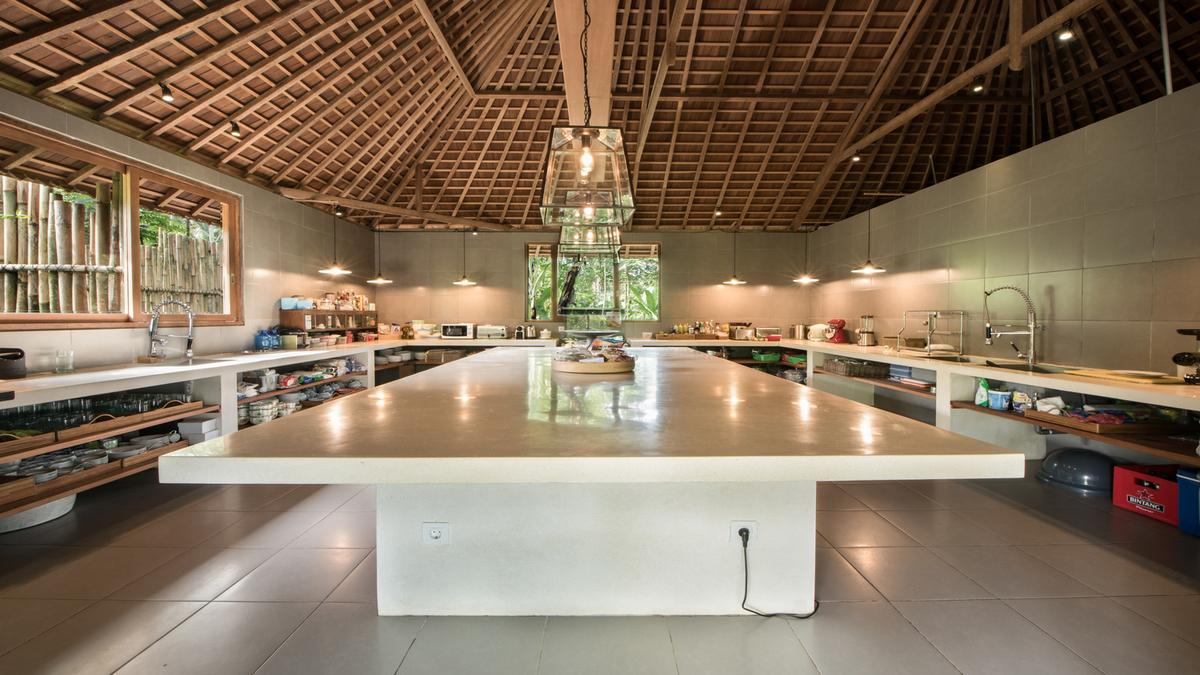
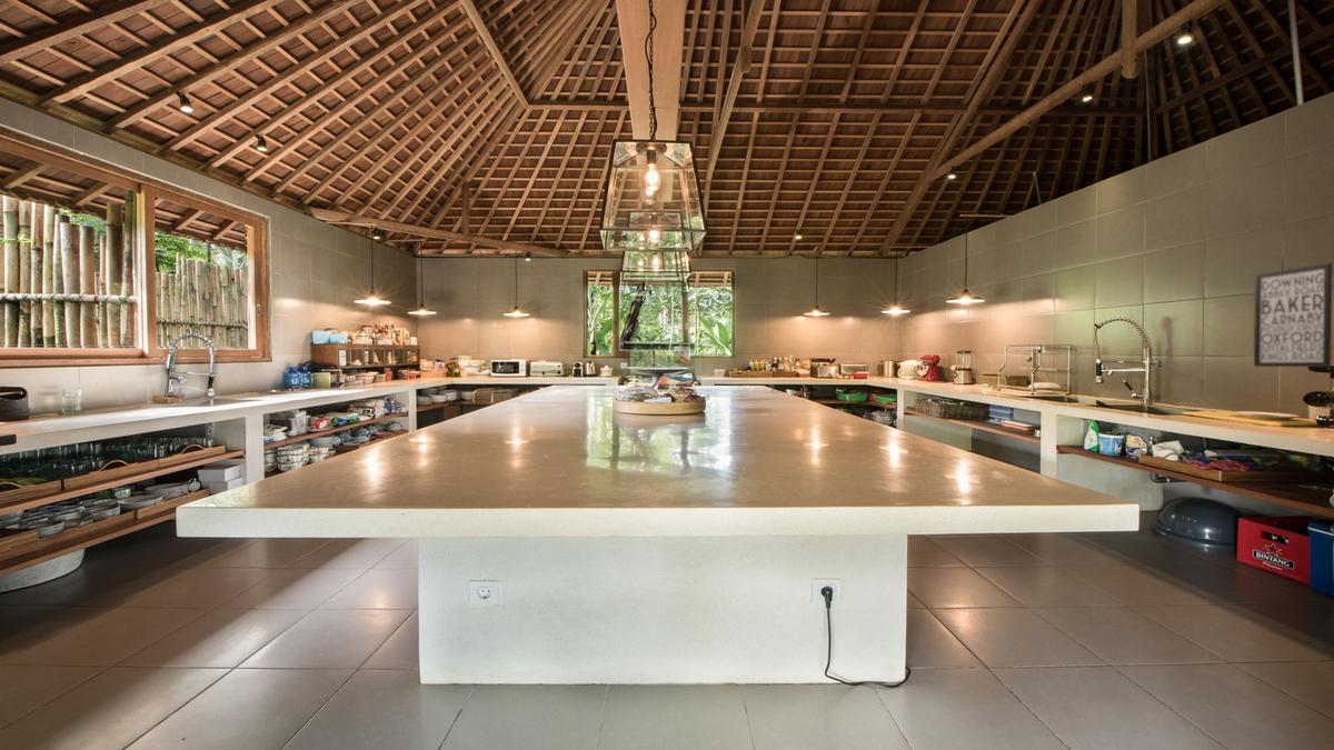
+ wall art (1291, 318)
